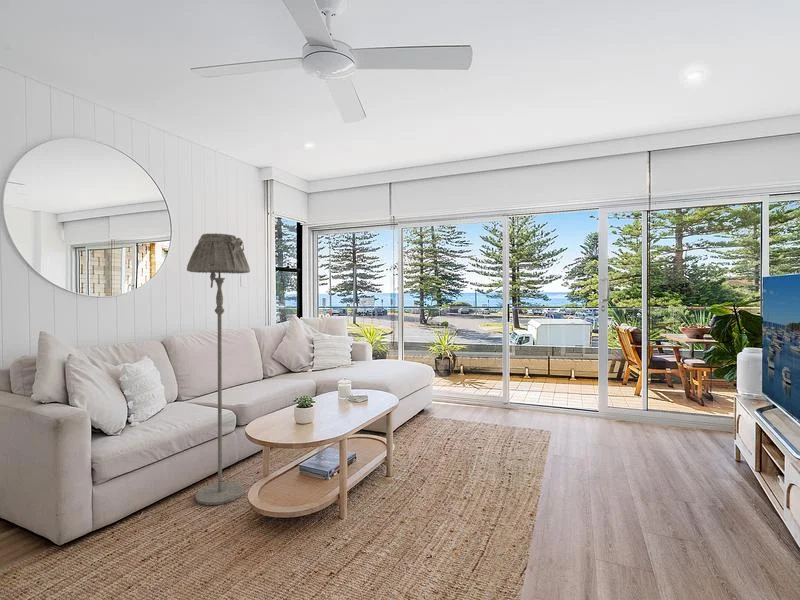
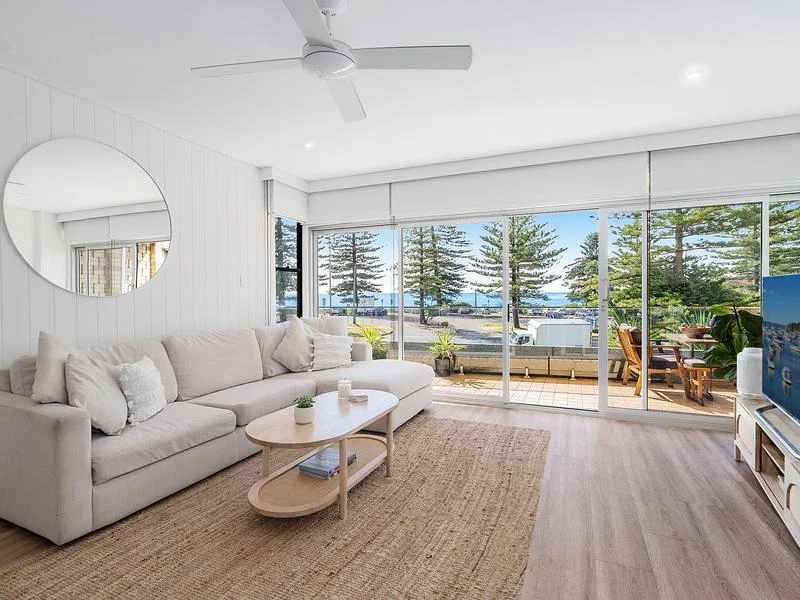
- floor lamp (219, 365)
